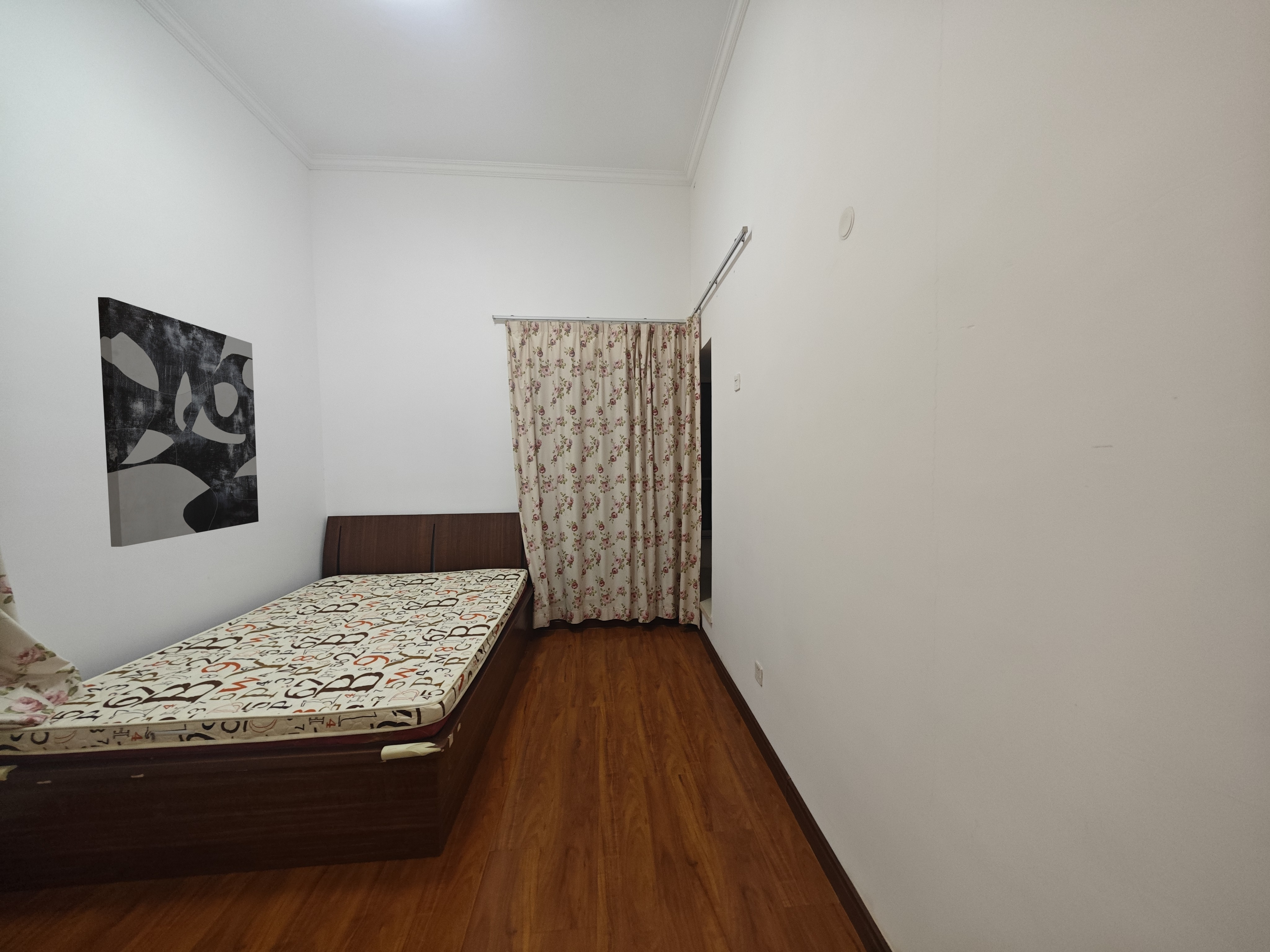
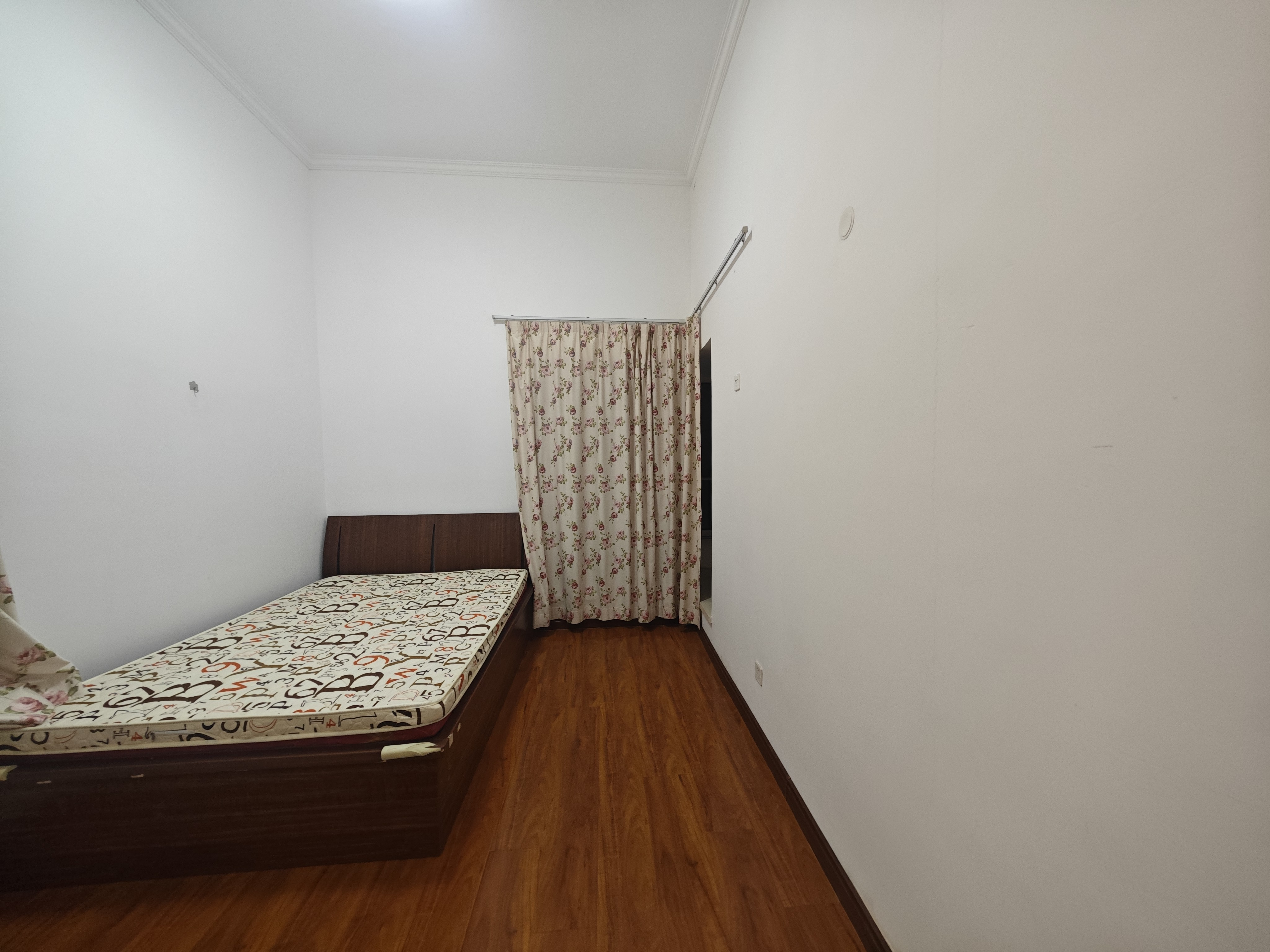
- wall art (192, 429)
